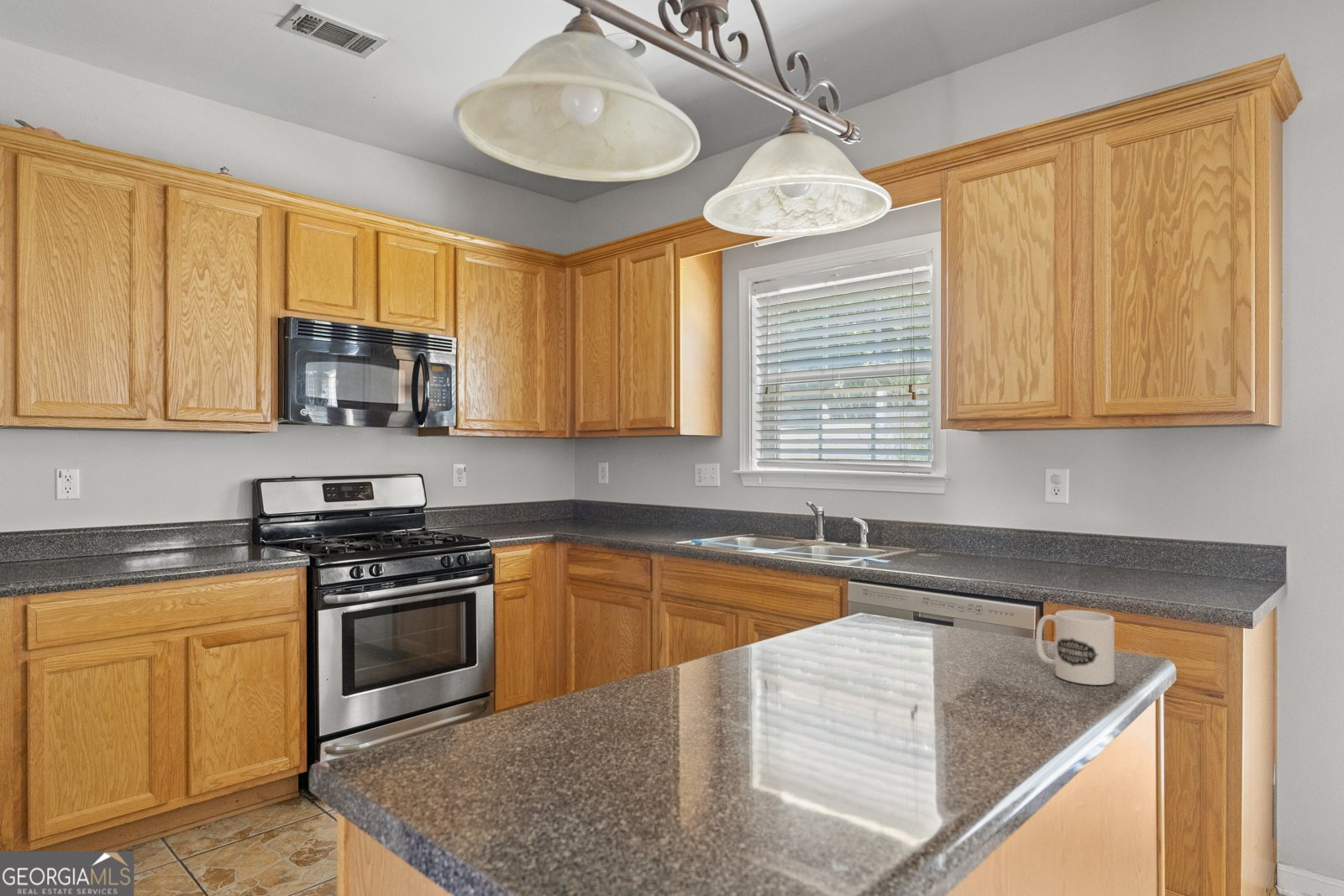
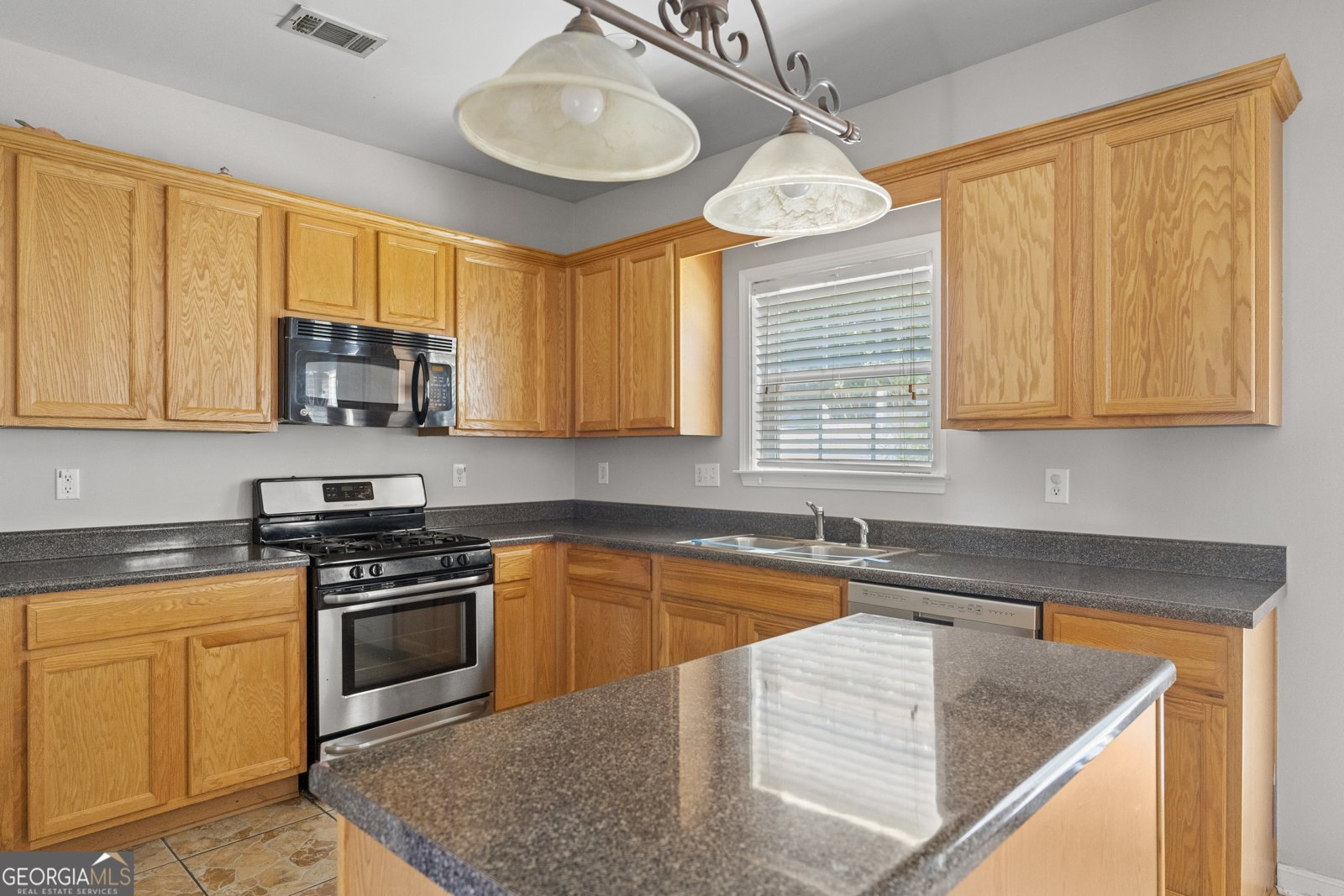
- mug (1073, 643)
